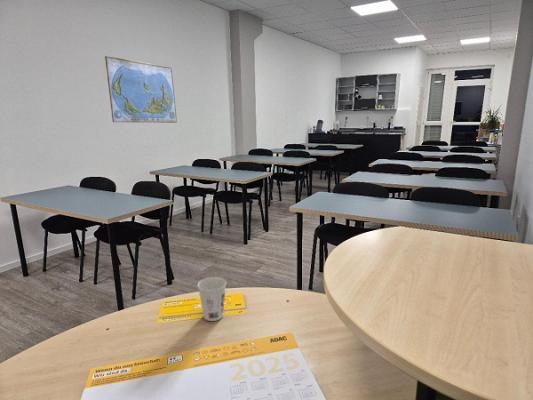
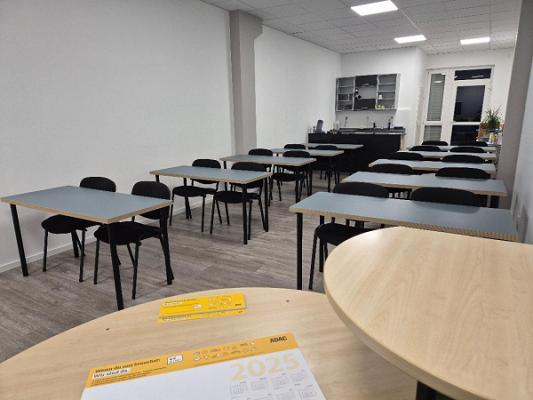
- world map (144, 93)
- cup (212, 299)
